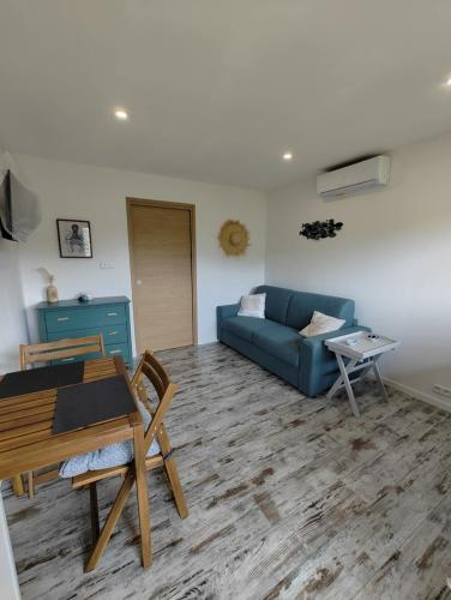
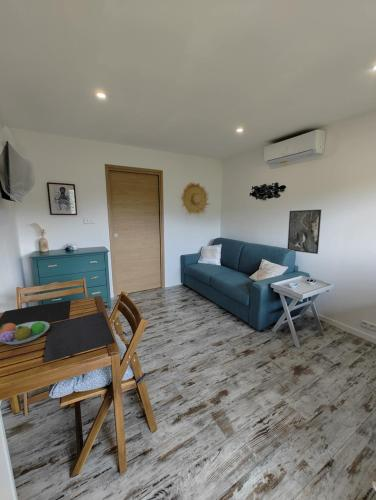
+ fruit bowl (25, 327)
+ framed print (303, 231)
